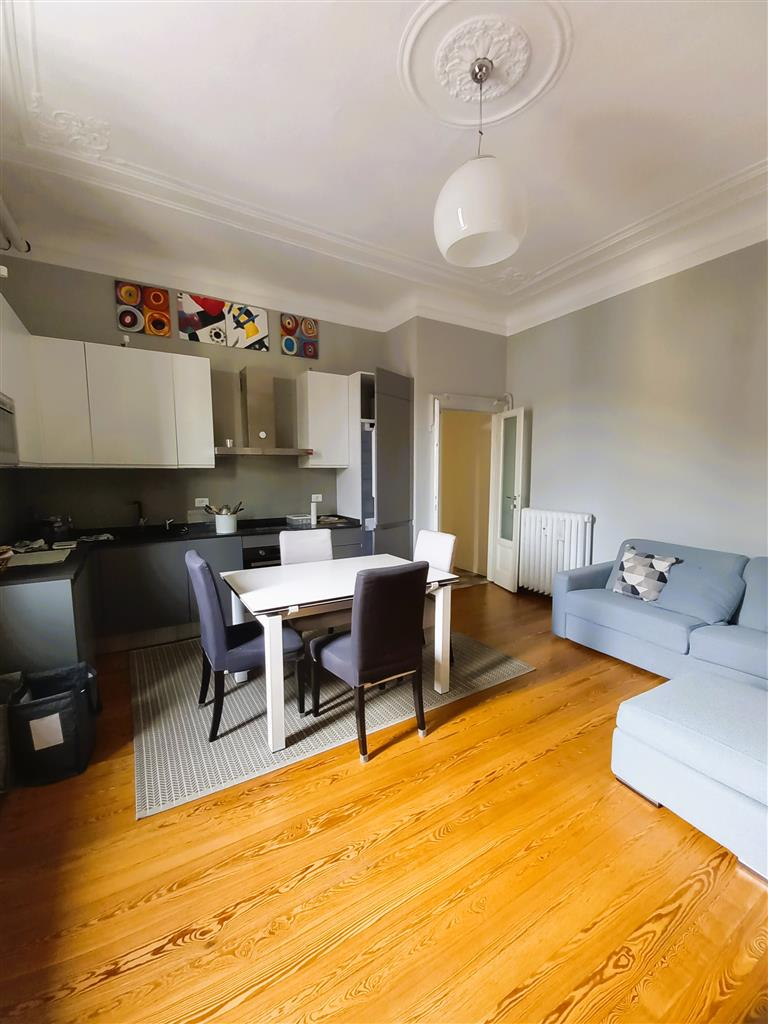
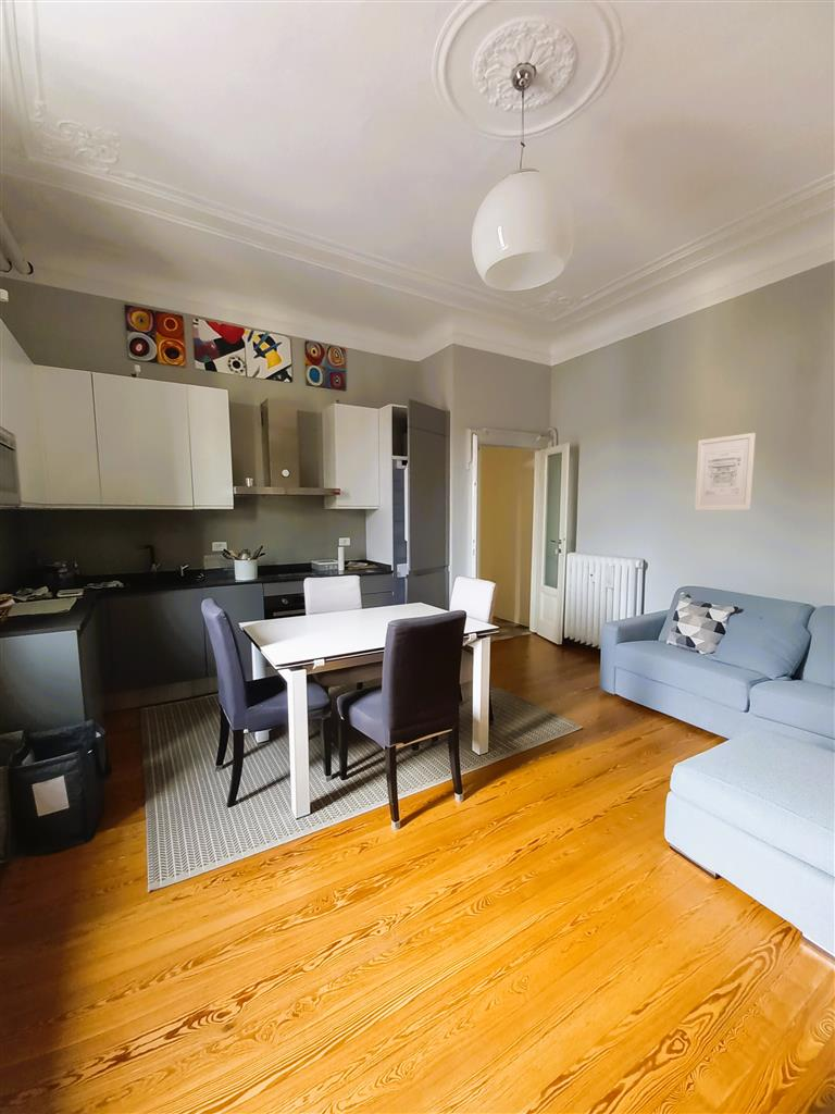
+ wall art (723, 473)
